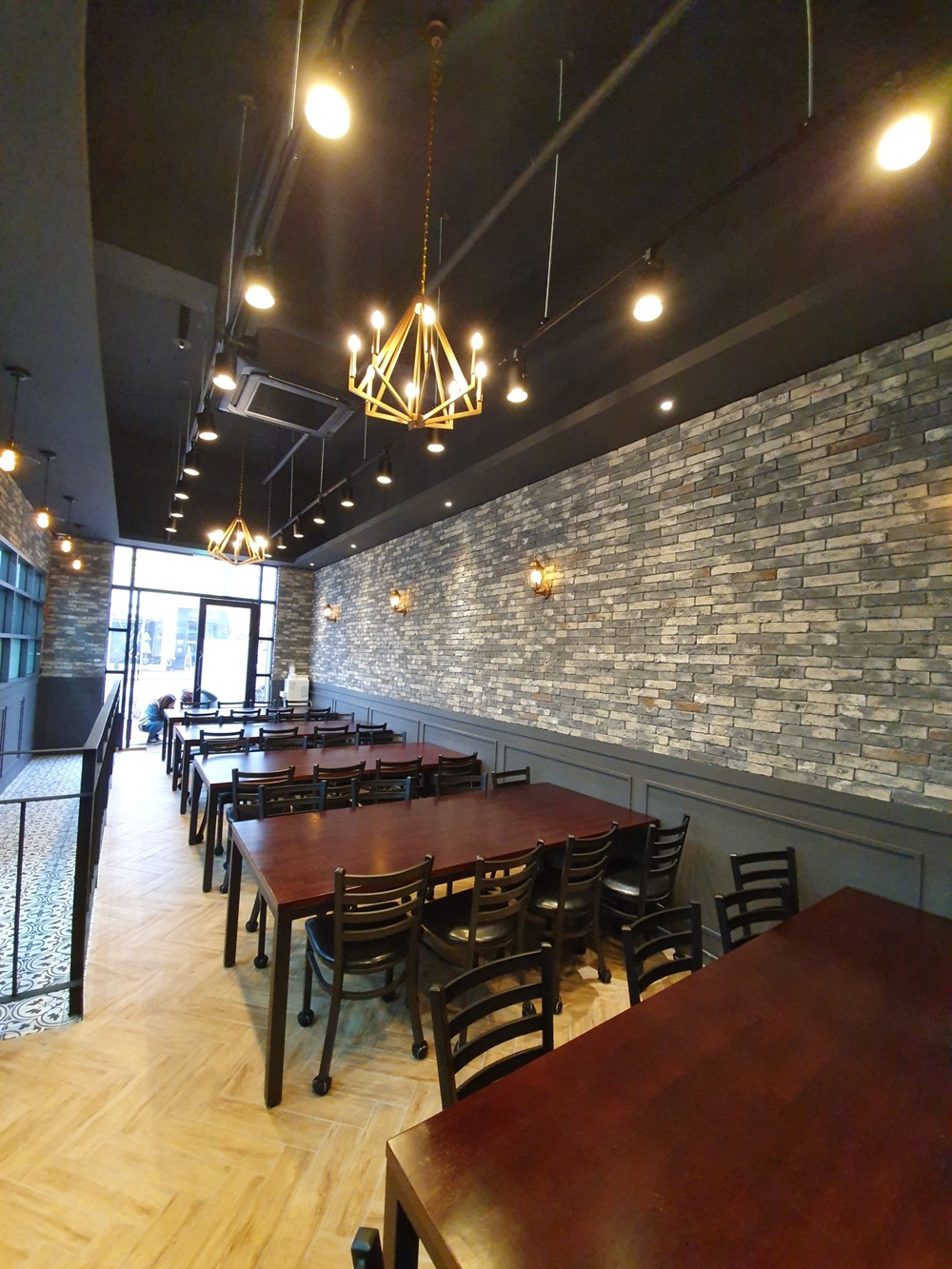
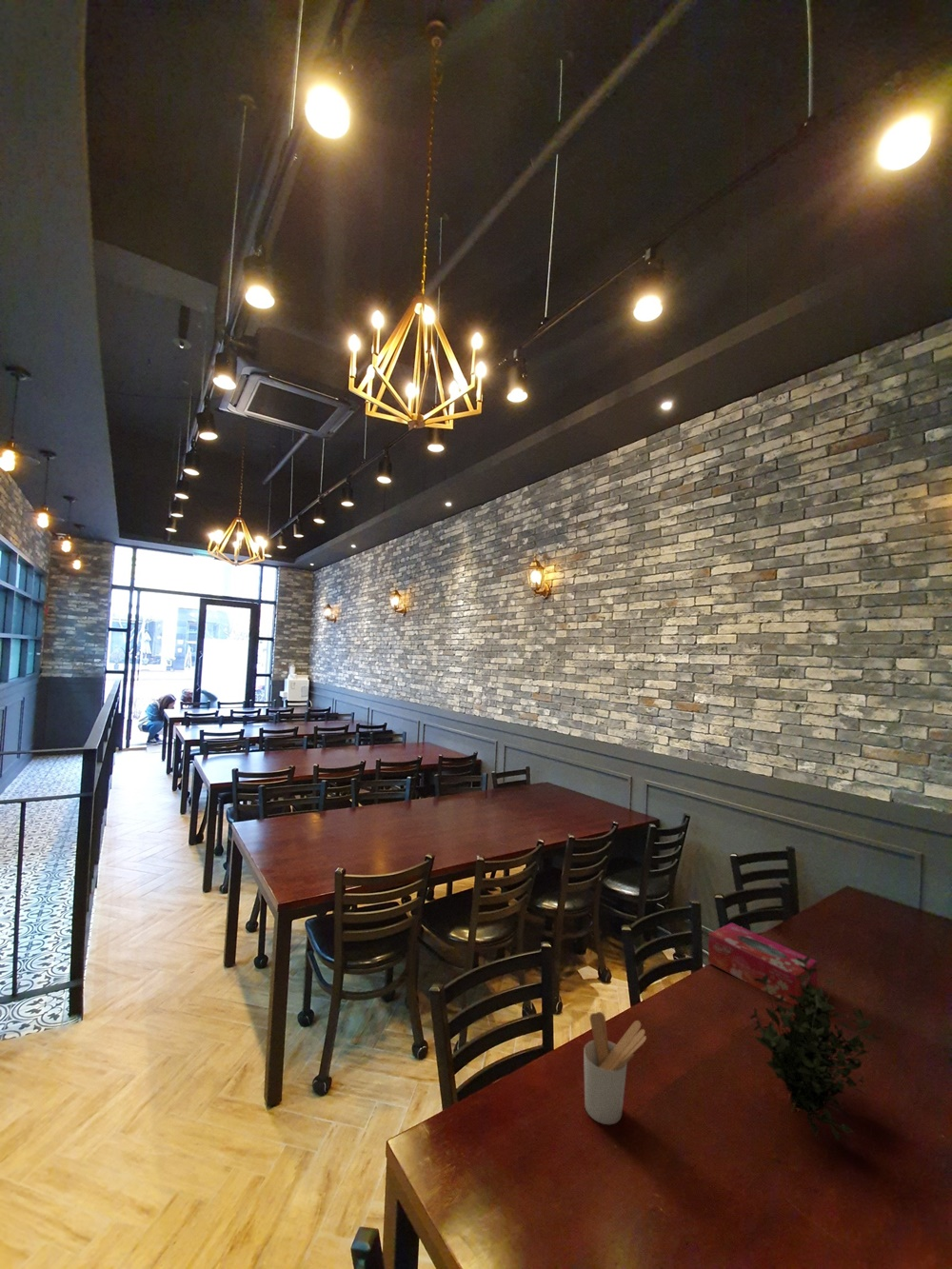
+ tissue box (760, 962)
+ utensil holder (615, 1067)
+ plant (807, 1041)
